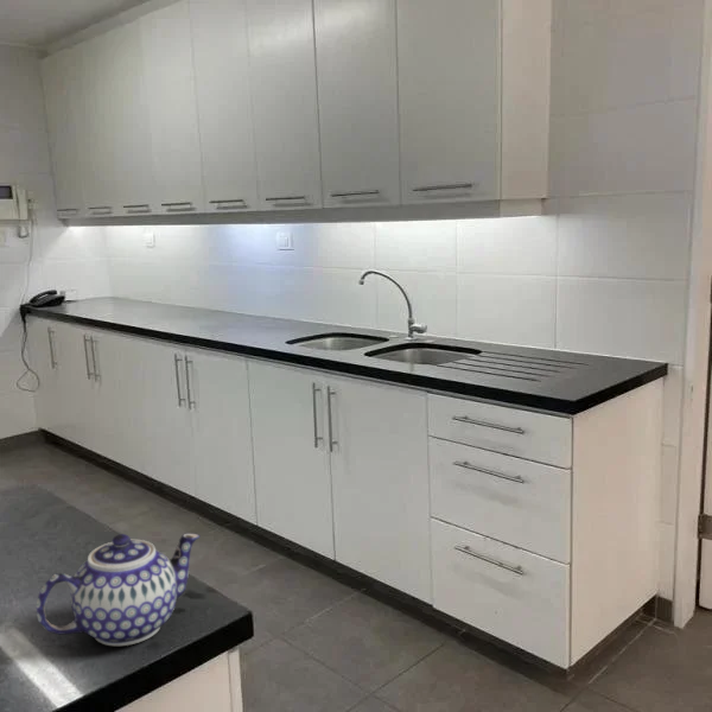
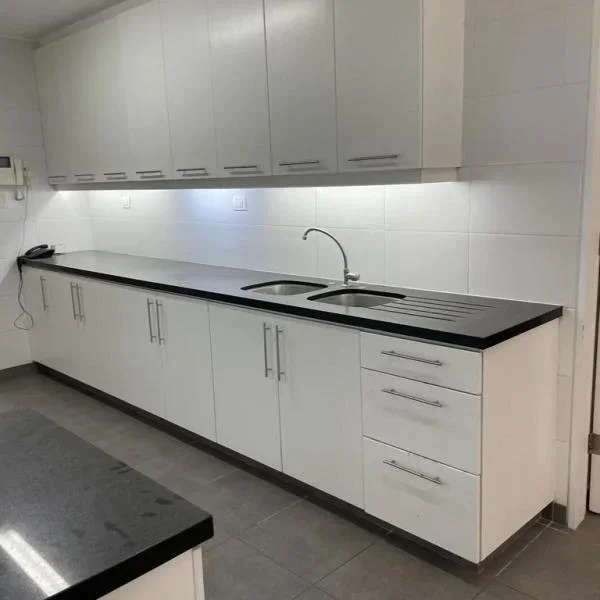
- teapot (125, 581)
